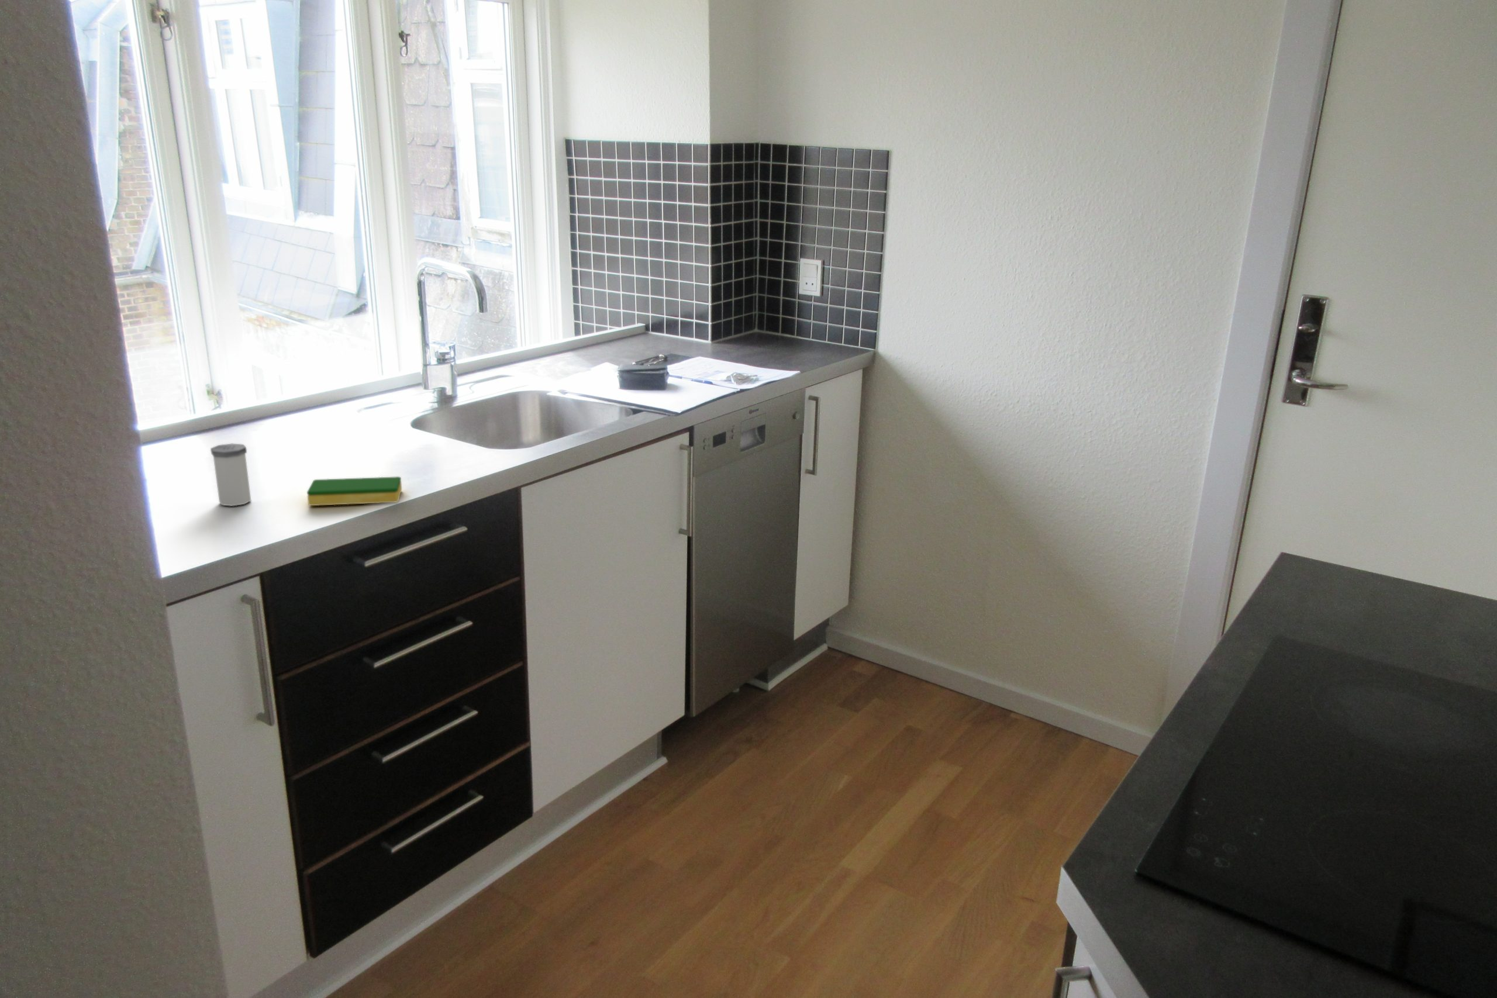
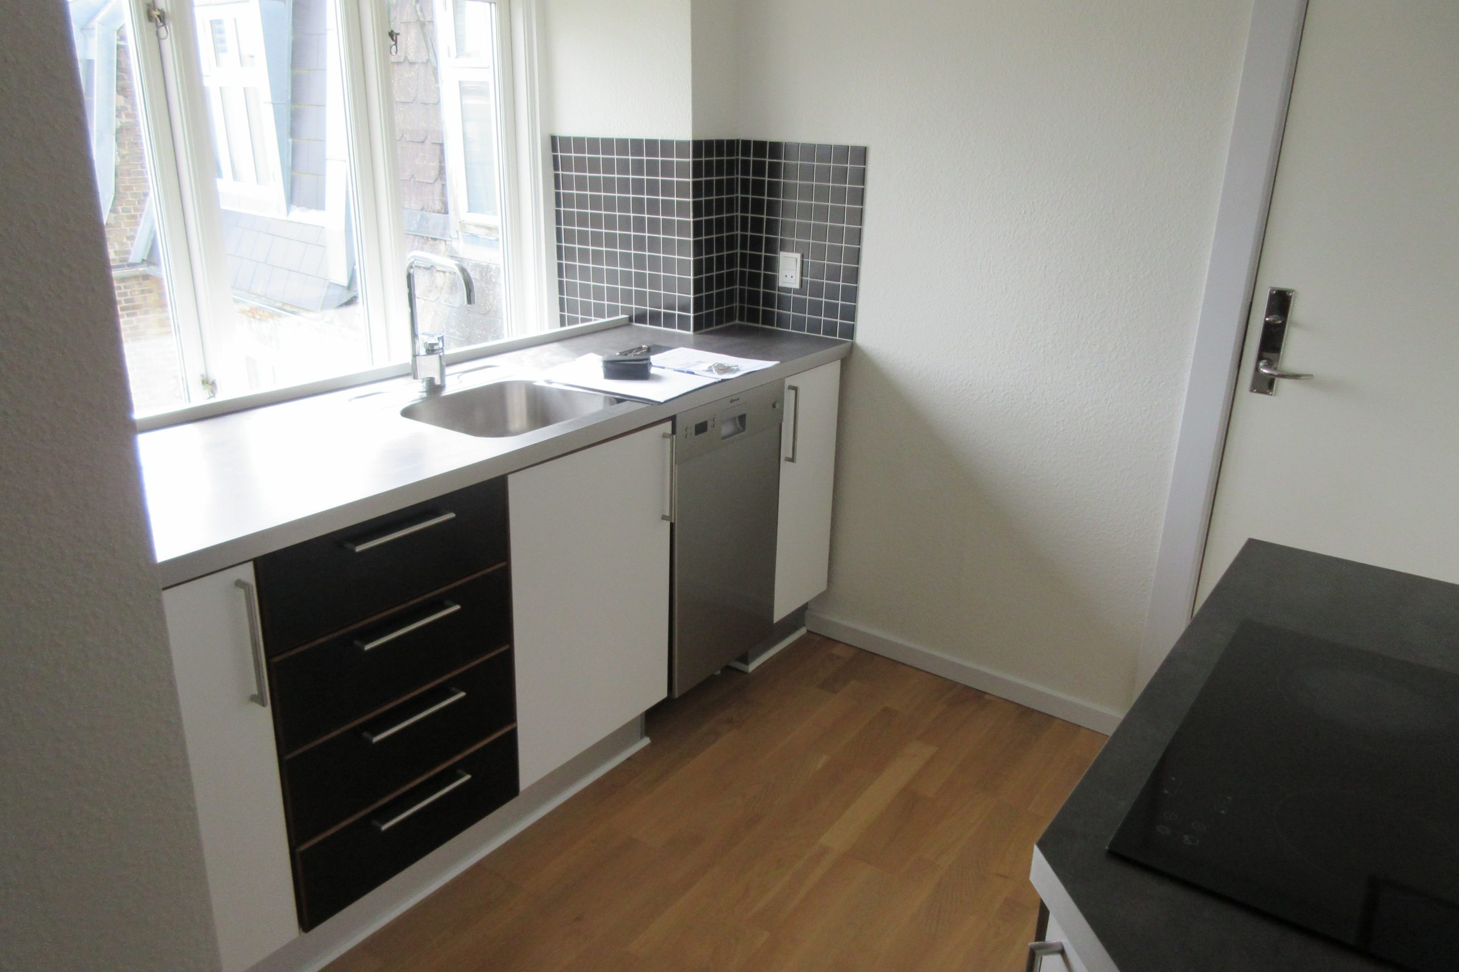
- dish sponge (355, 490)
- salt shaker (232, 474)
